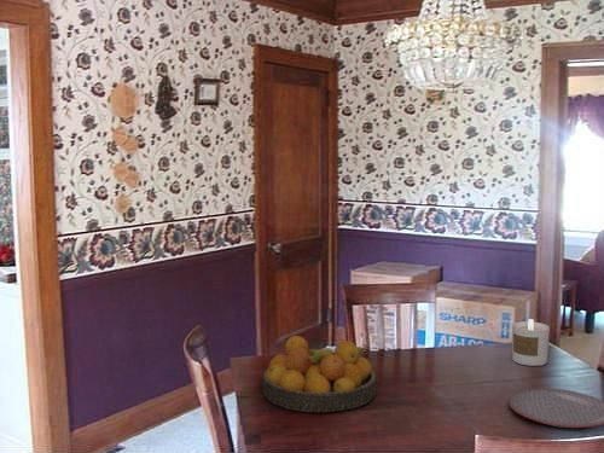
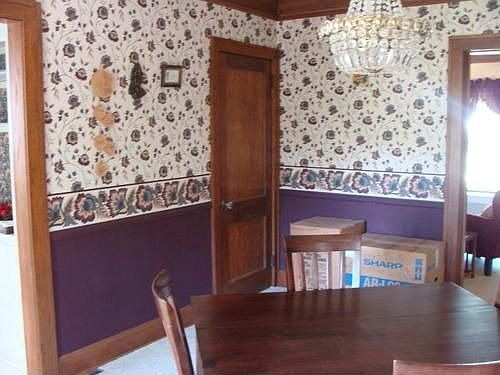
- fruit bowl (319, 366)
- candle (530, 339)
- plate (559, 410)
